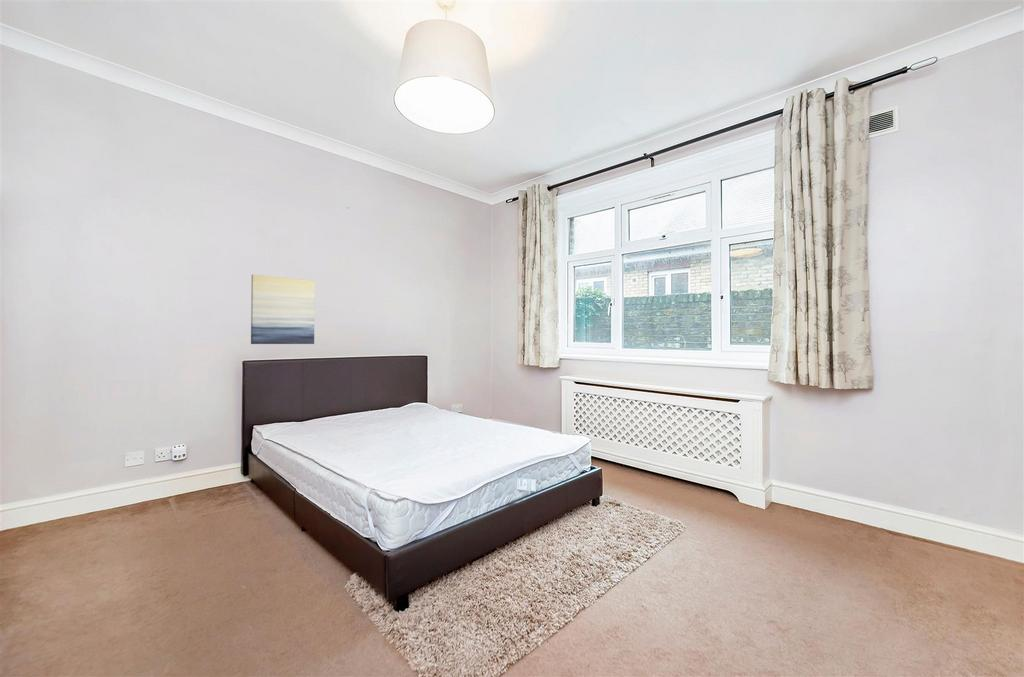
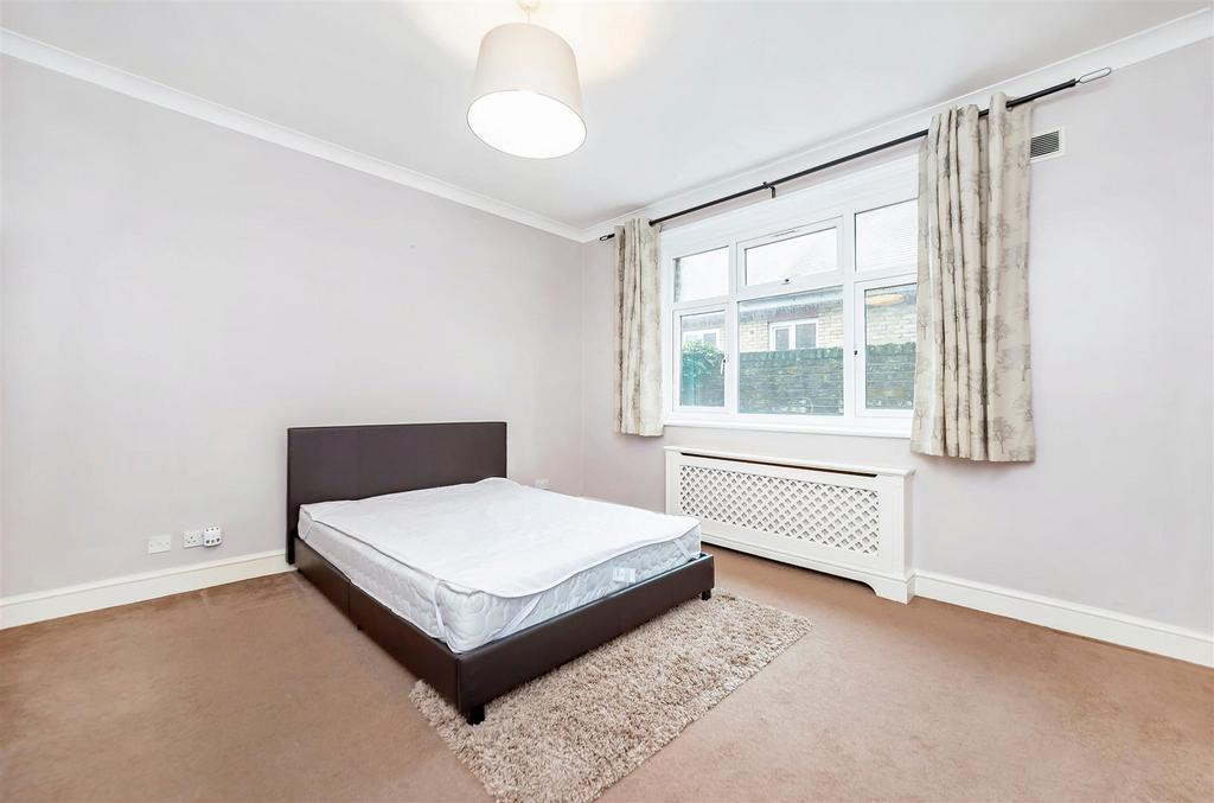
- wall art (284, 310)
